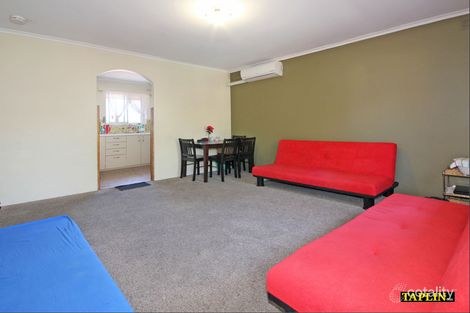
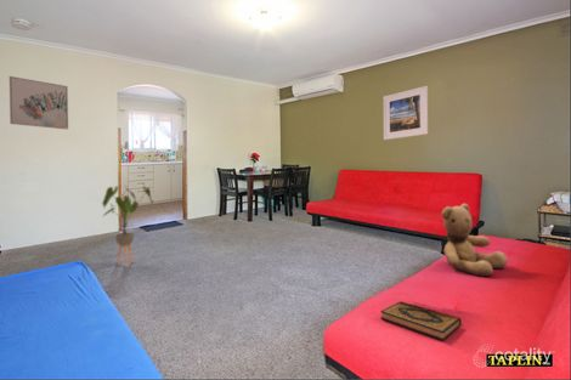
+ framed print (405, 114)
+ house plant (123, 223)
+ hardback book (419, 318)
+ teddy bear (471, 236)
+ wall art (40, 103)
